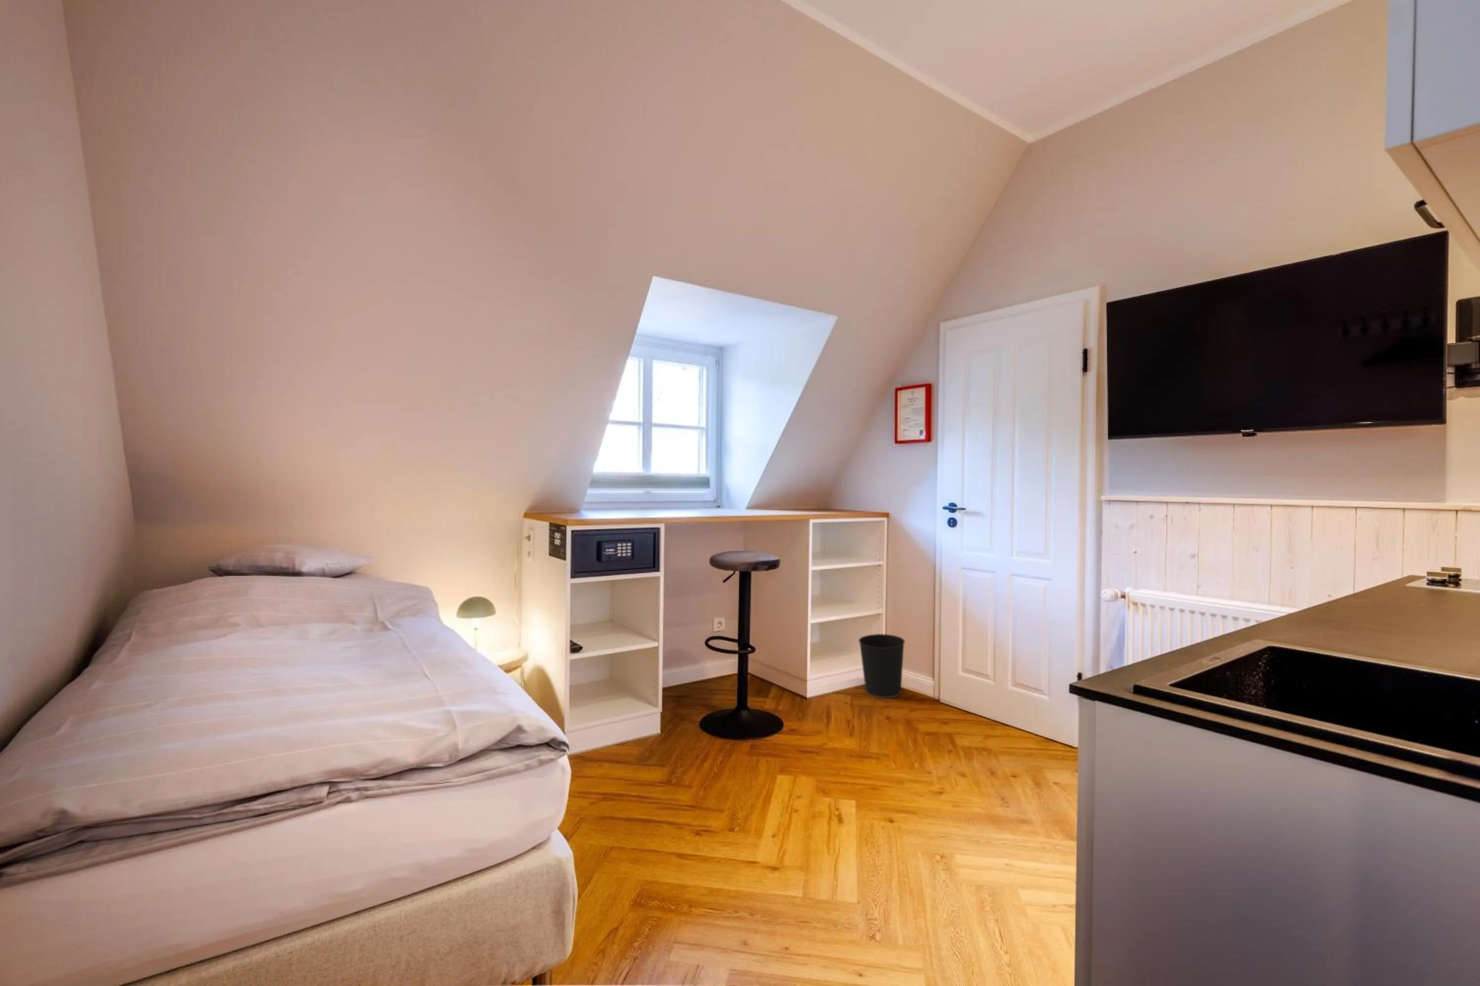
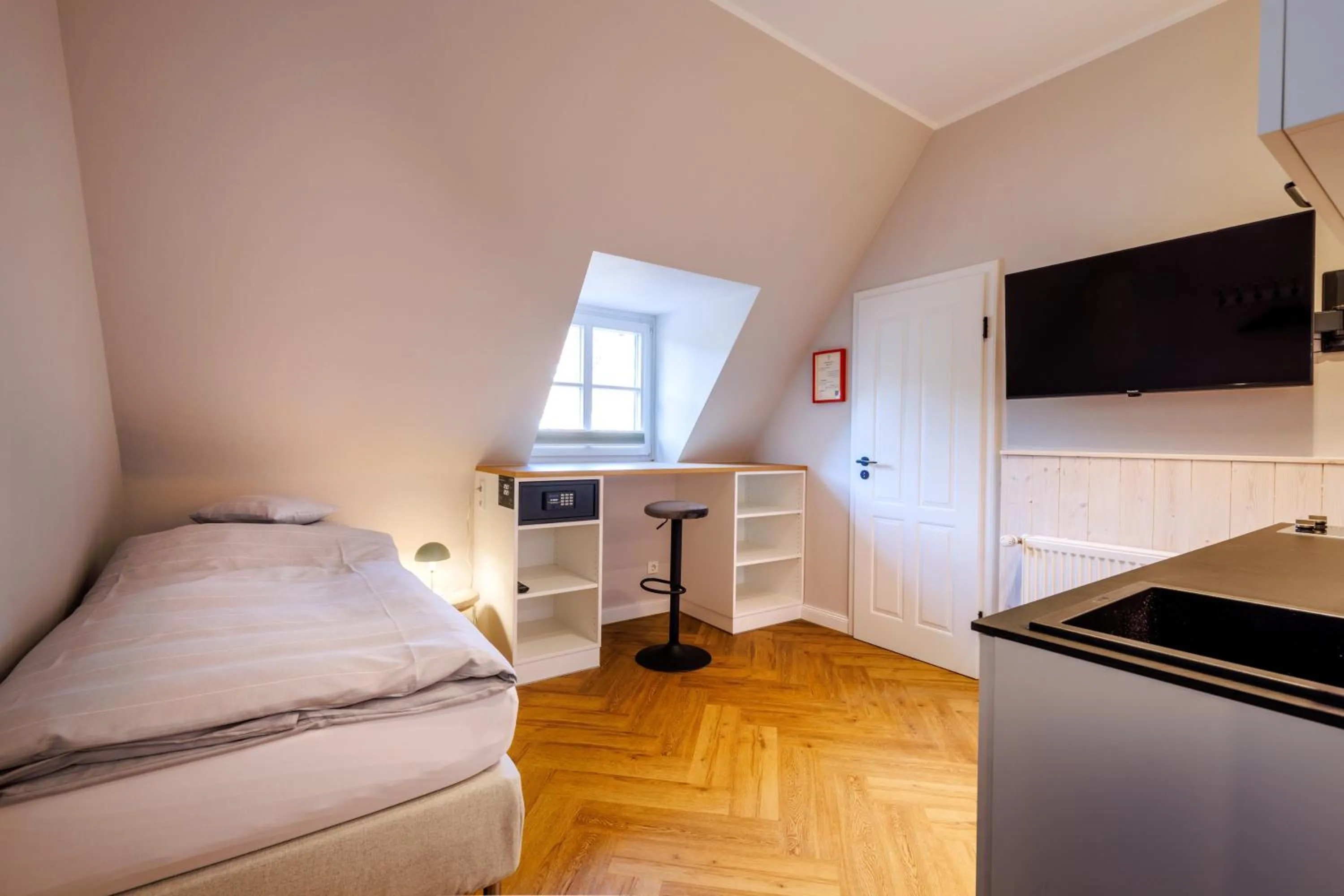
- wastebasket (882, 666)
